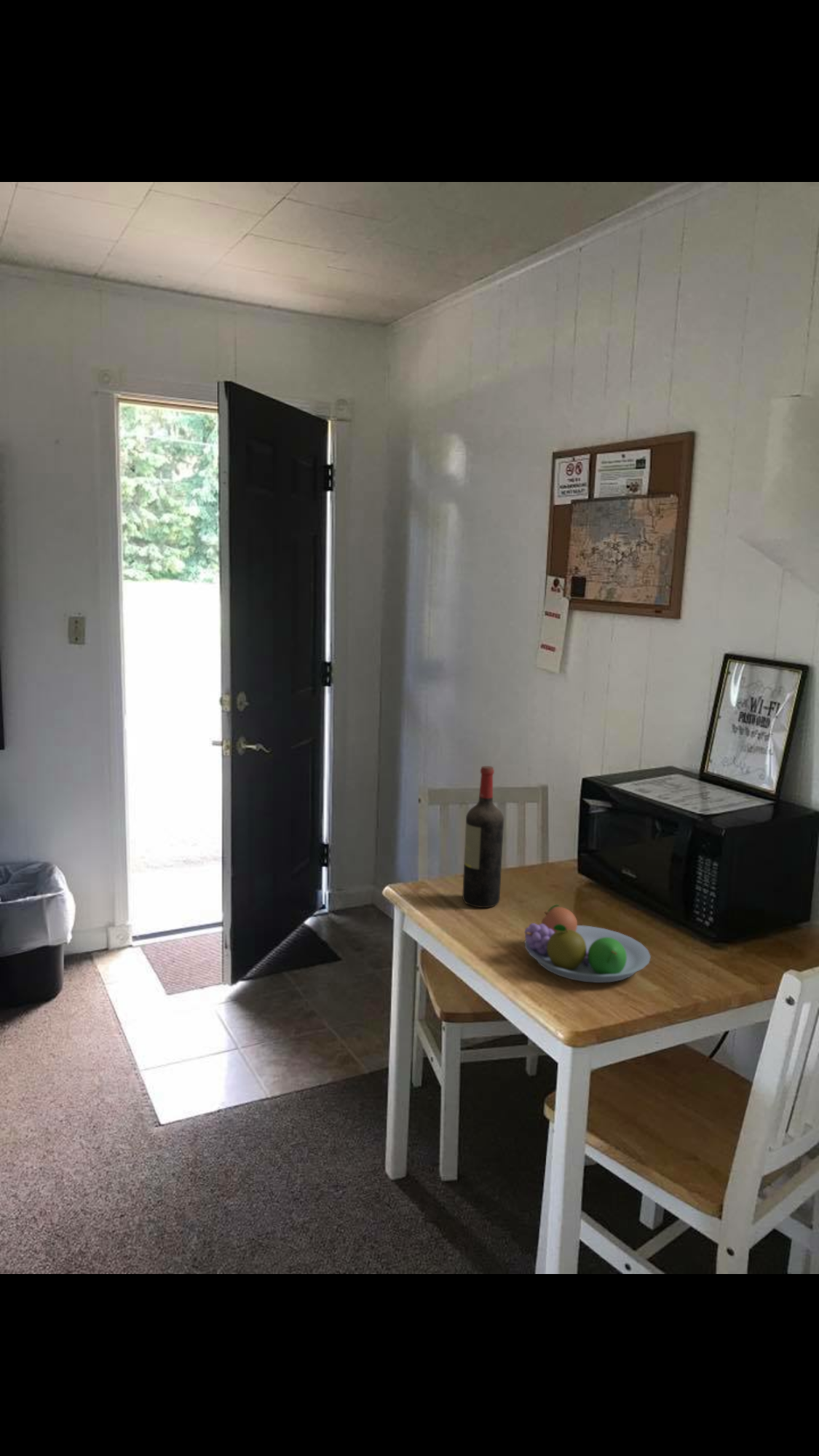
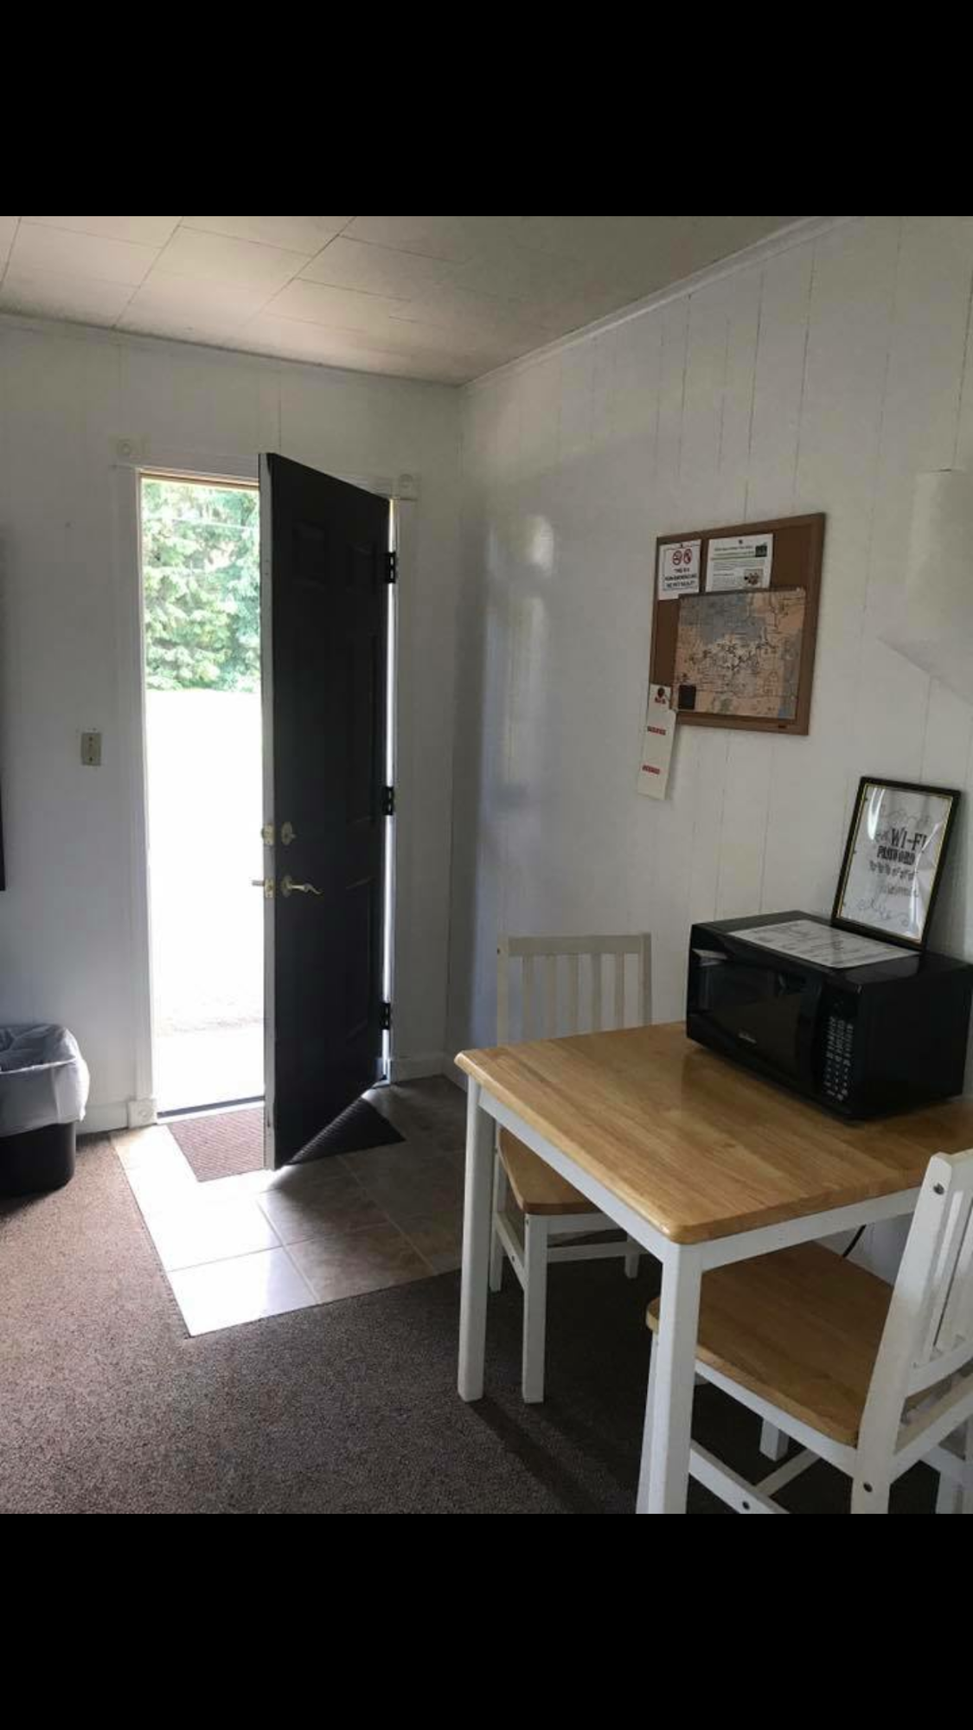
- fruit bowl (587, 939)
- wine bottle (484, 835)
